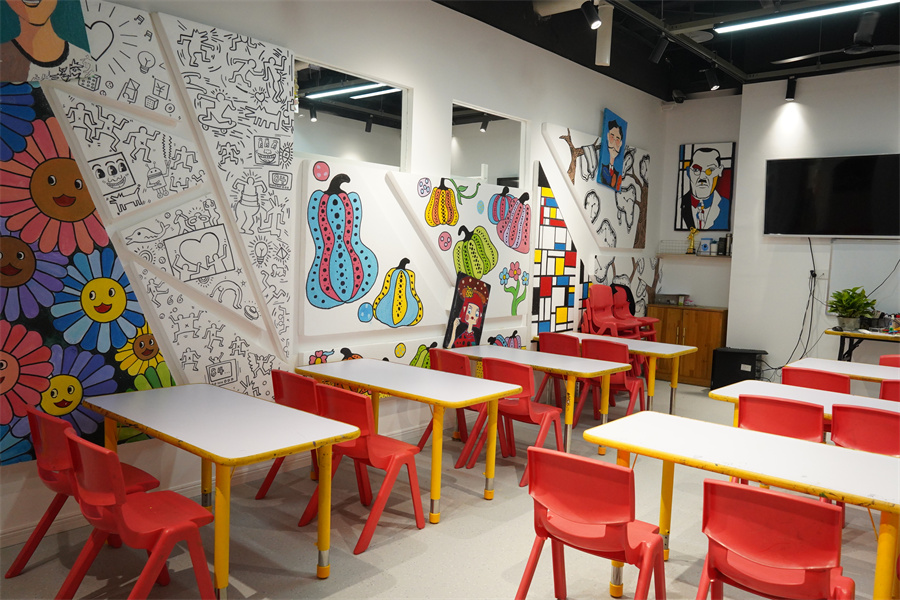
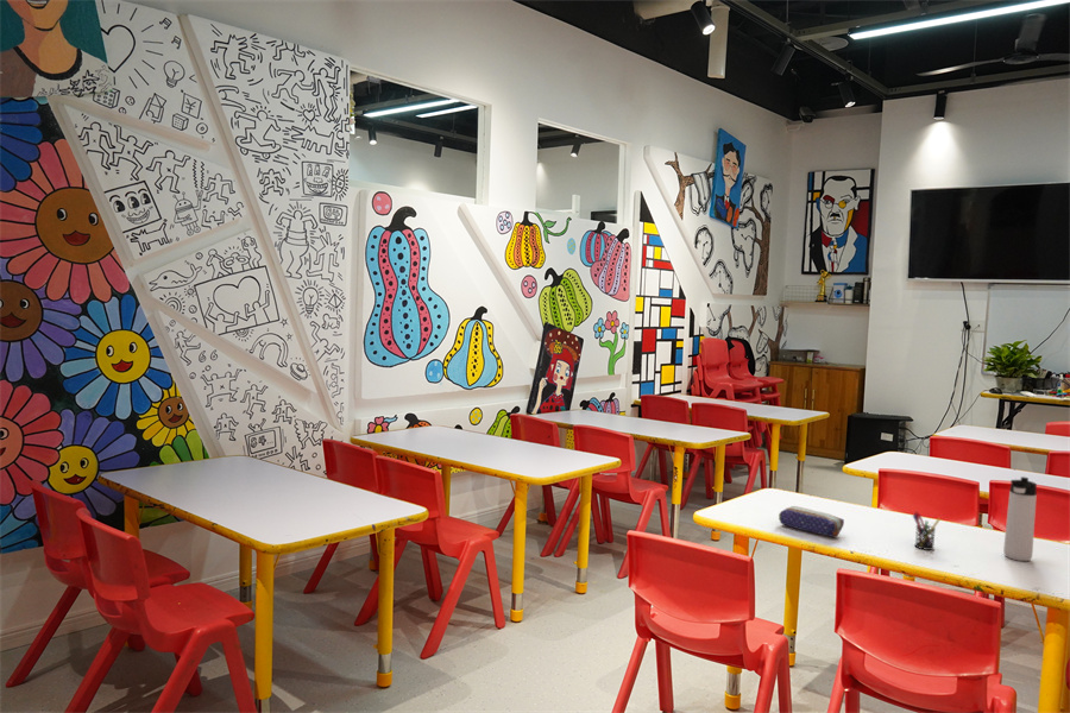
+ pen holder (924, 530)
+ thermos bottle (1019, 518)
+ pencil case (811, 520)
